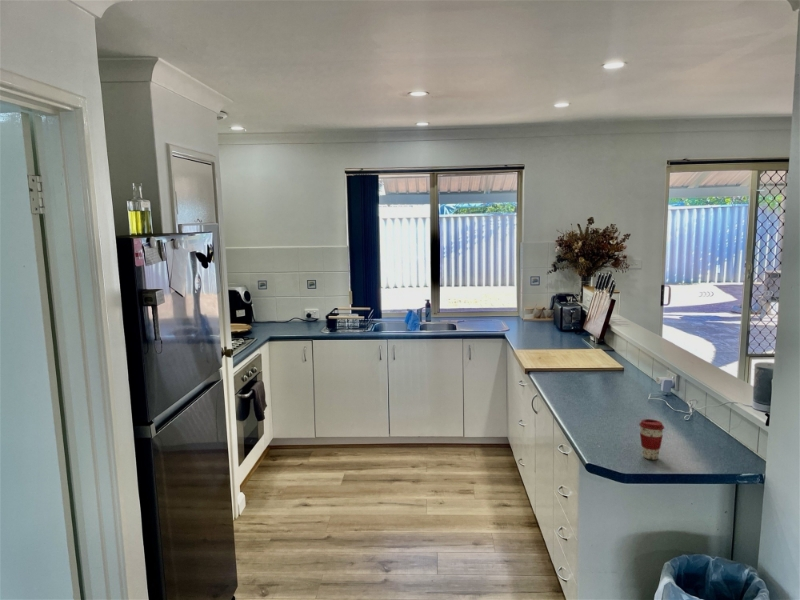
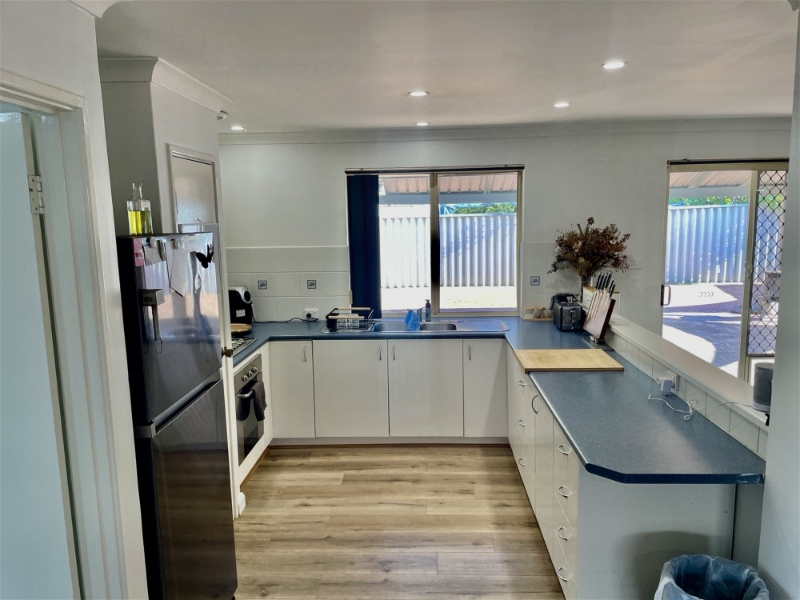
- coffee cup (651, 439)
